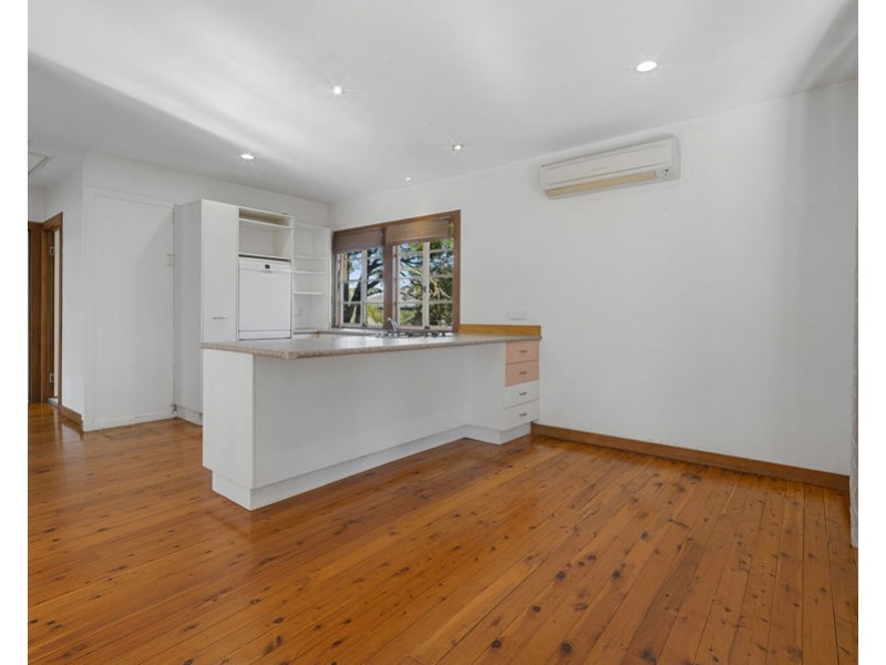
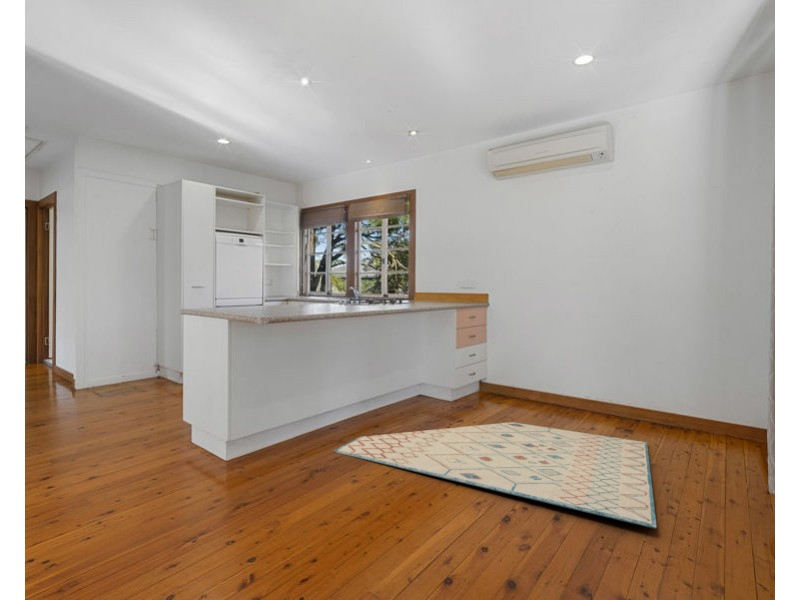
+ rug (494, 447)
